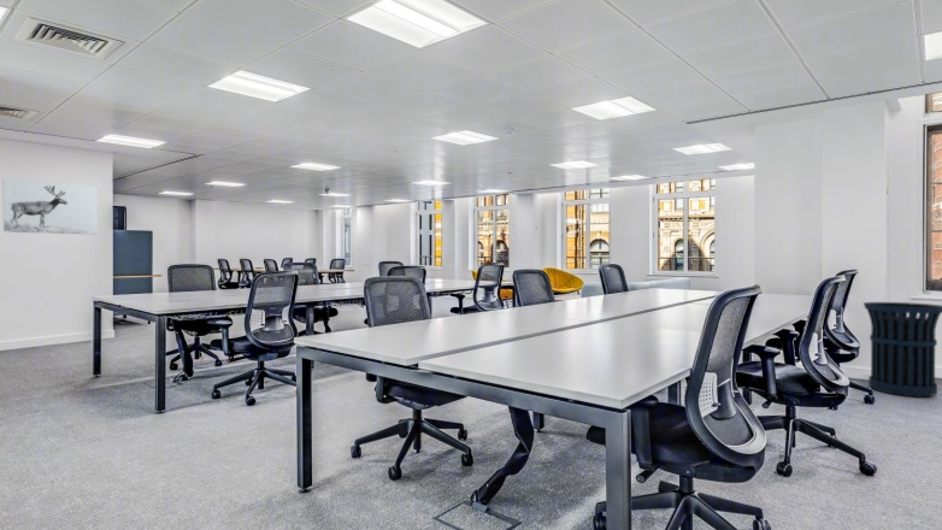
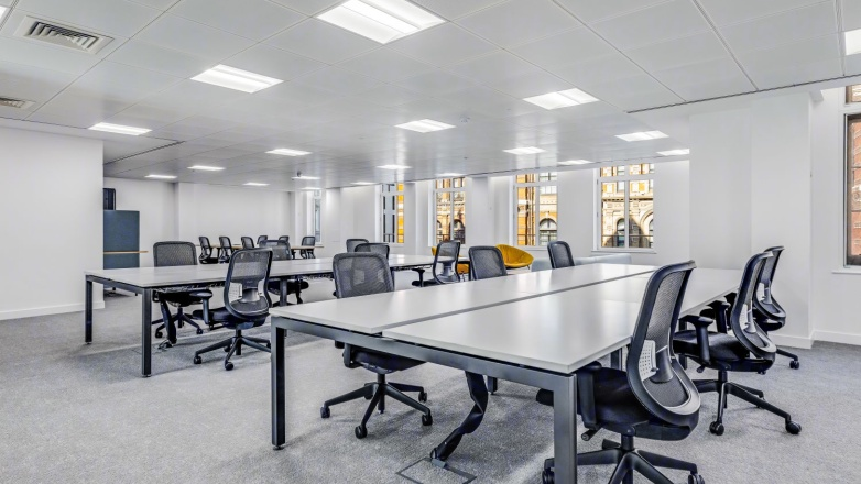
- wall art (52, 207)
- trash can (902, 347)
